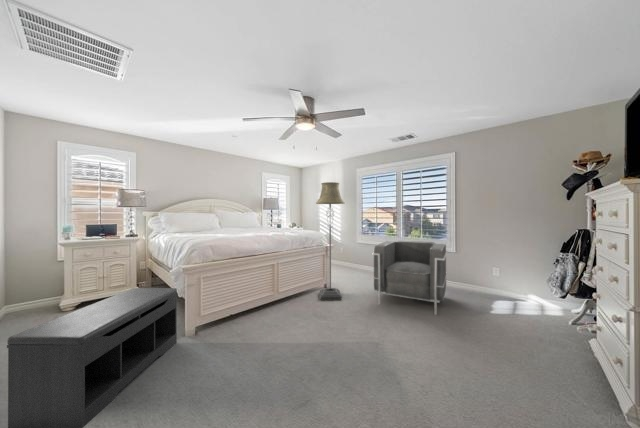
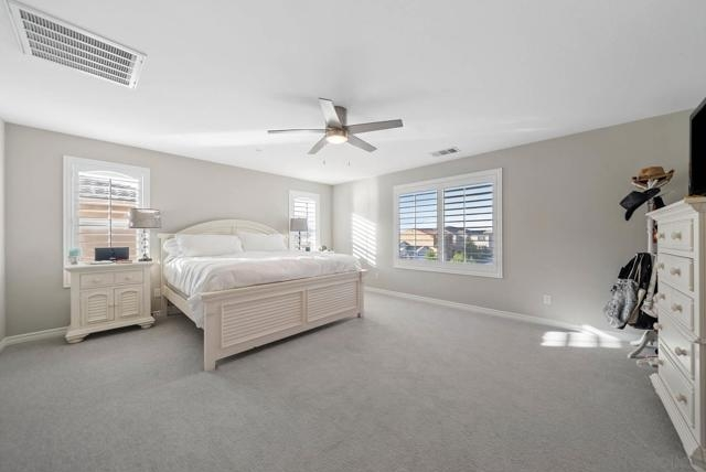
- armchair (411, 271)
- floor lamp (330, 239)
- bench (113, 340)
